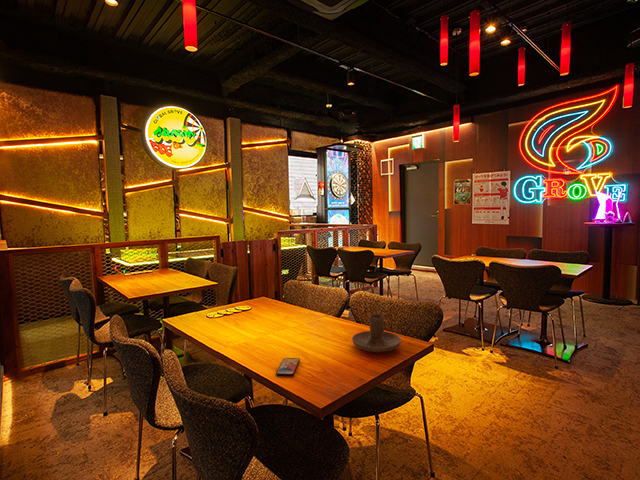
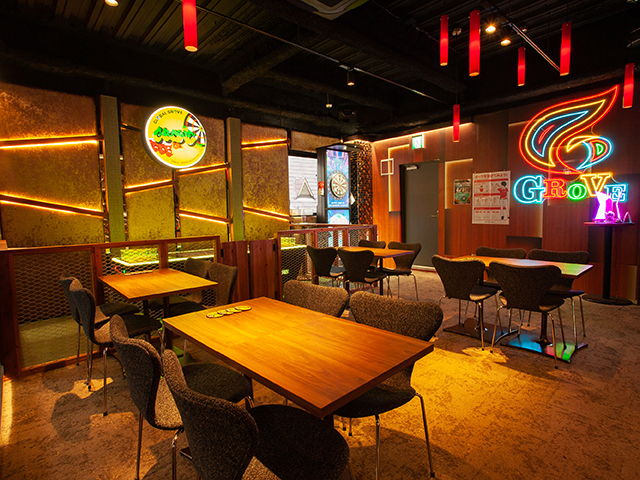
- candle holder (377, 329)
- smartphone (288, 366)
